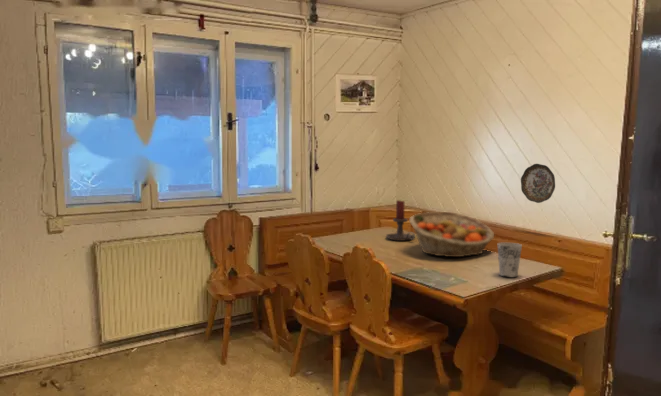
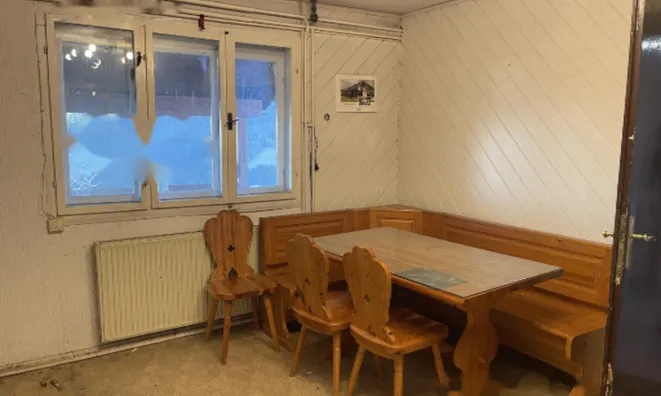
- cup (509, 260)
- candle holder (402, 219)
- decorative plate (538, 183)
- fruit basket (450, 233)
